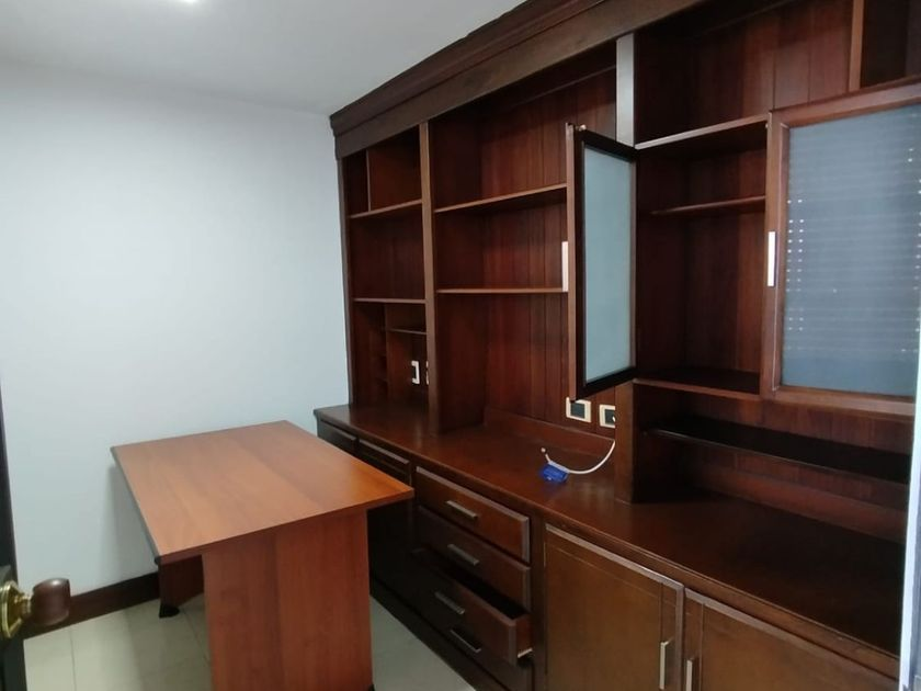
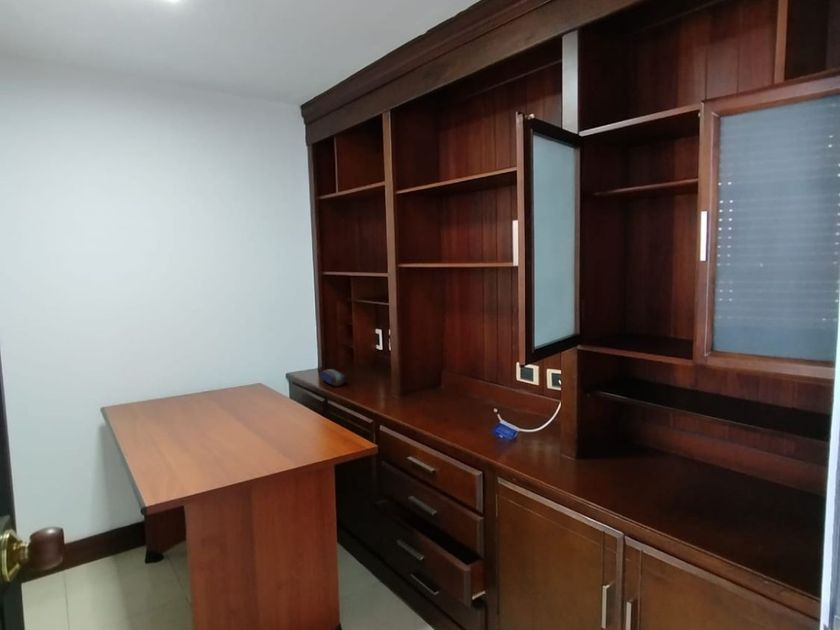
+ pencil case (333, 377)
